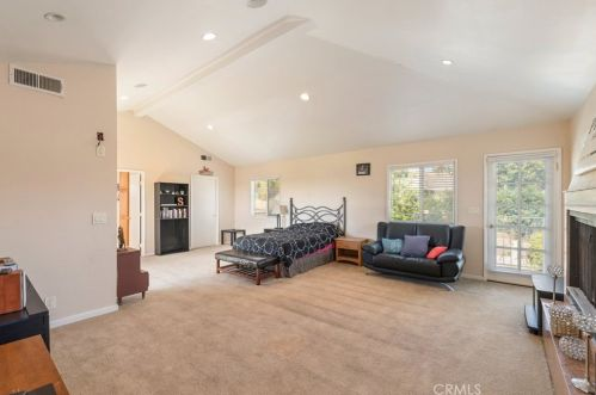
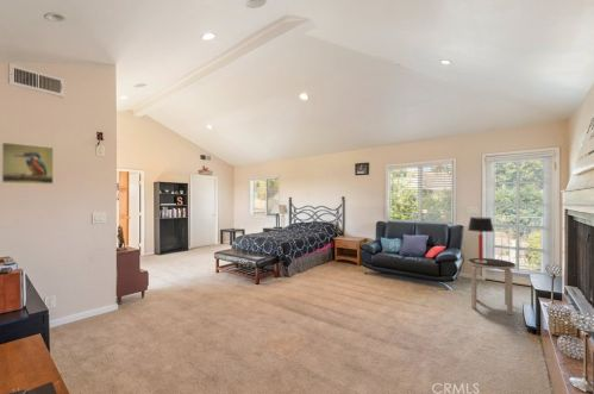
+ side table (505, 283)
+ table lamp (480, 239)
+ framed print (29, 164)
